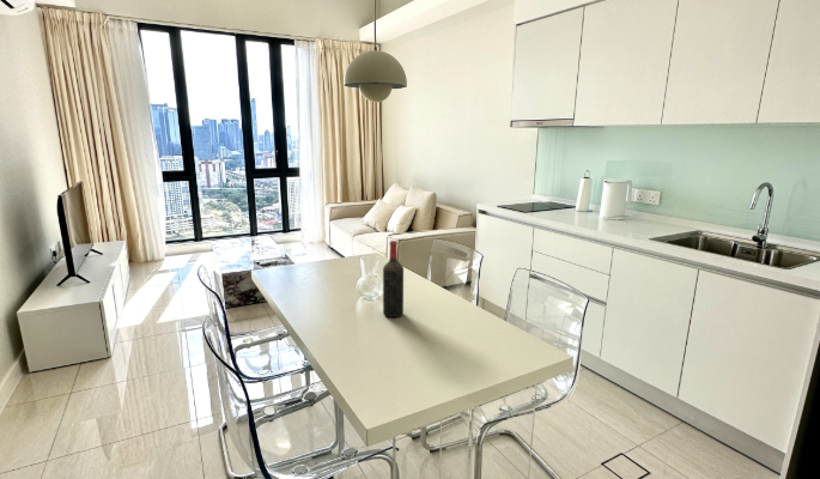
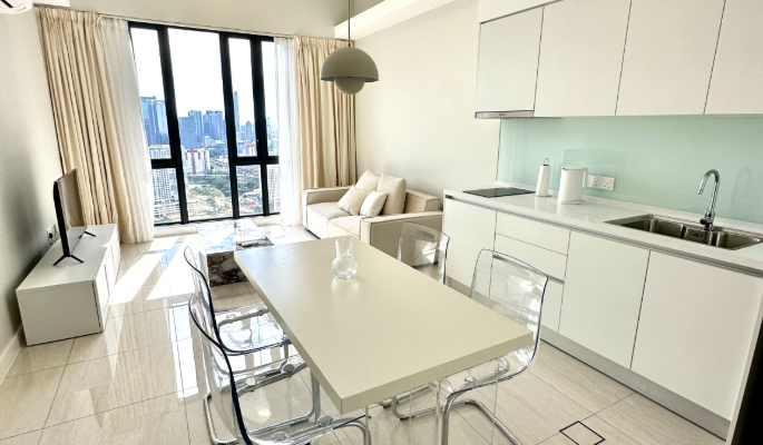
- wine bottle (393, 278)
